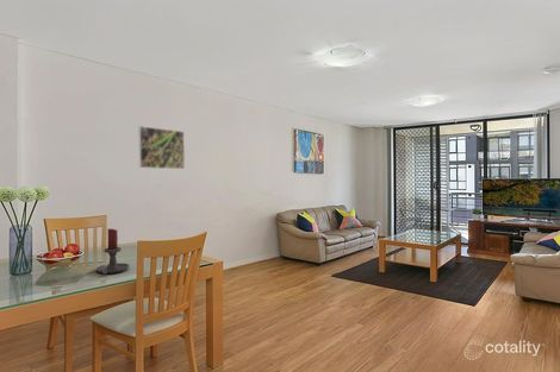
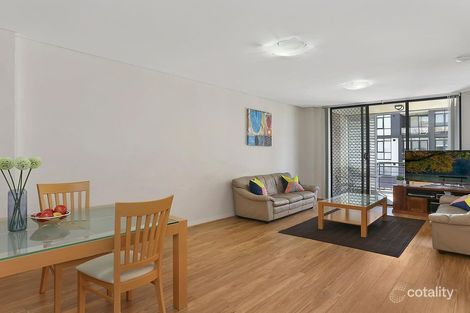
- candle holder (111, 250)
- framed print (162, 149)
